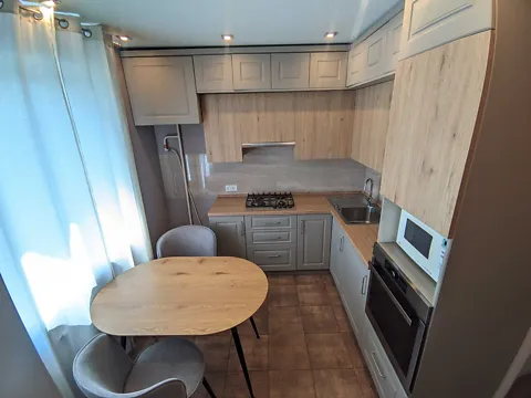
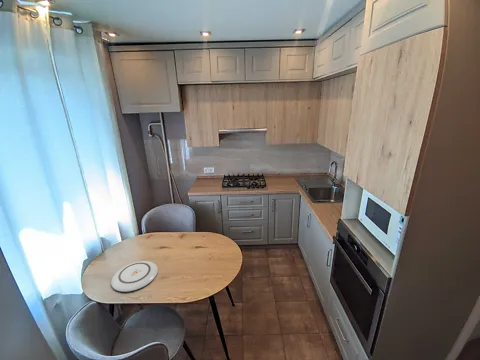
+ plate (135, 273)
